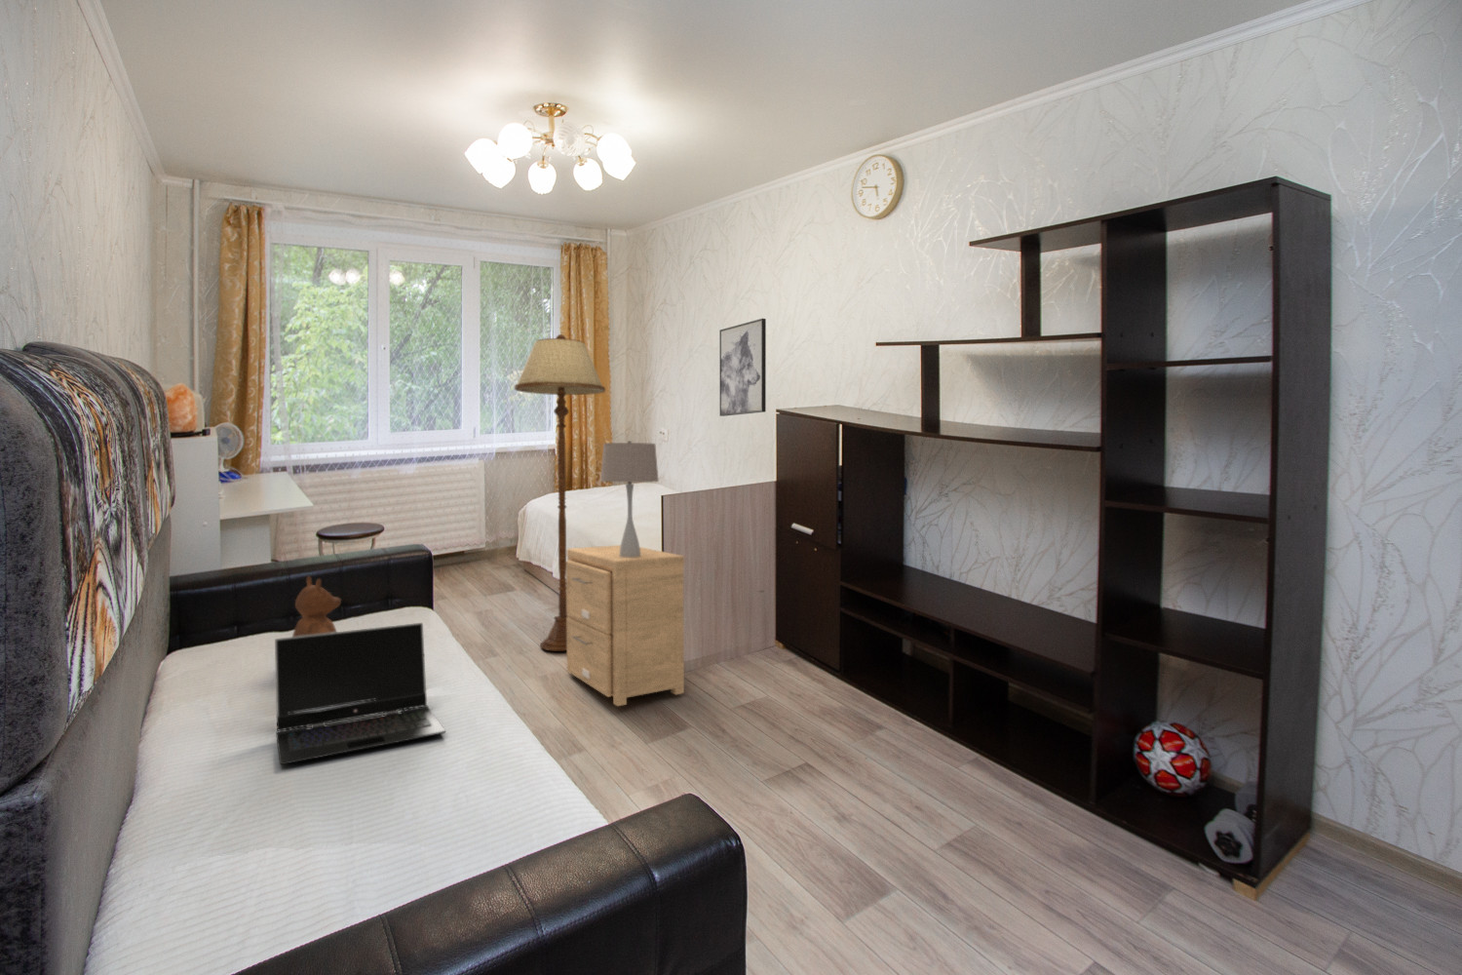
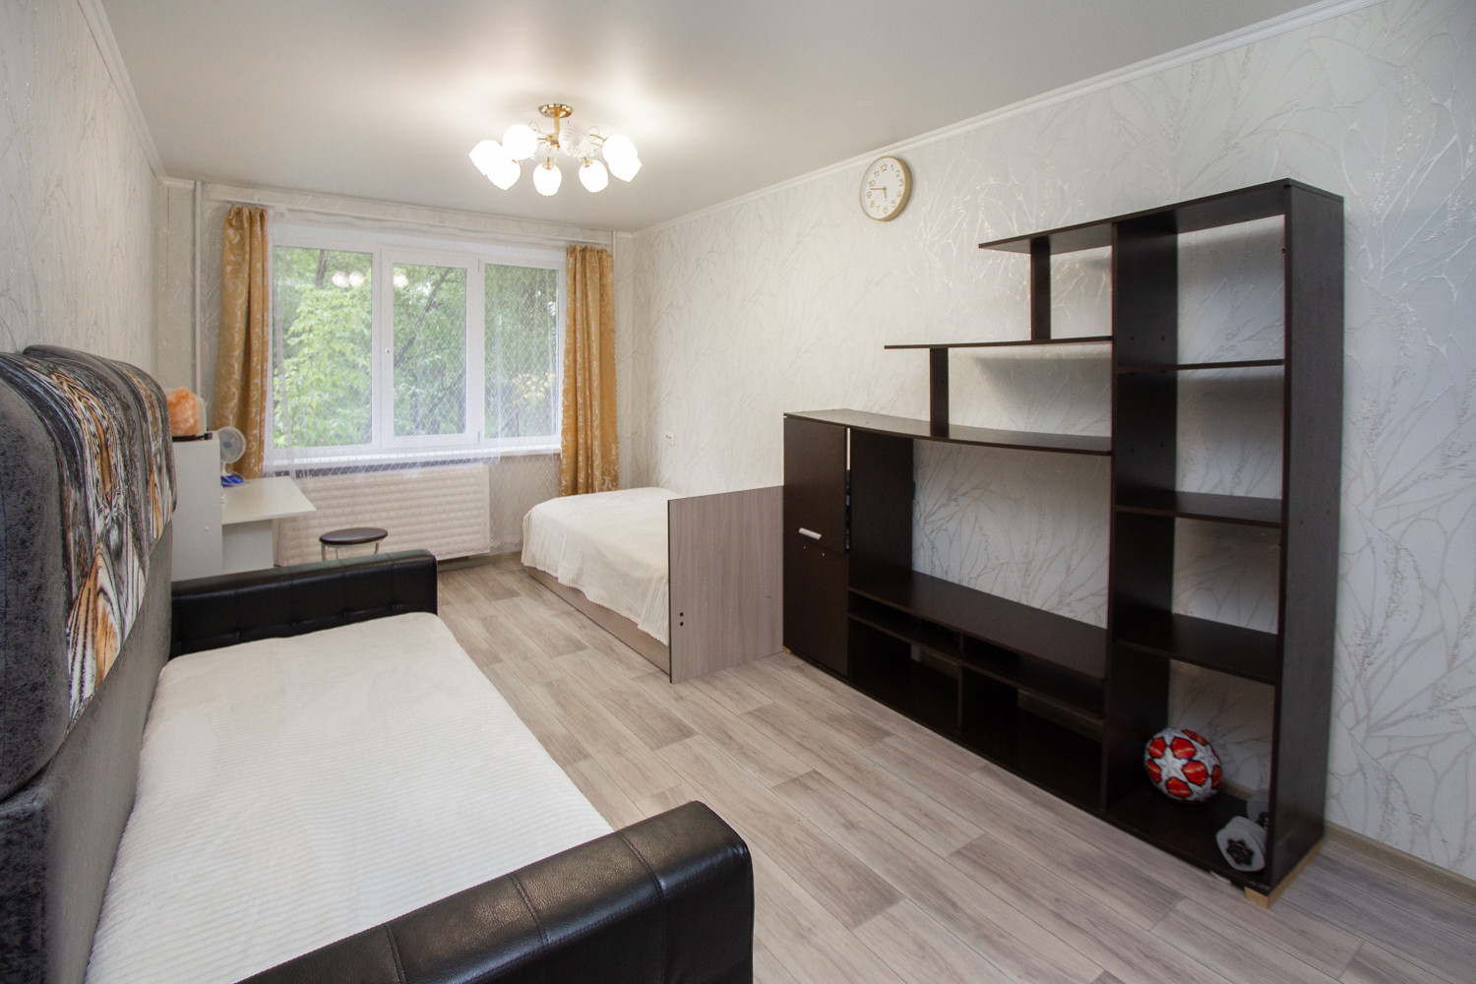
- side table (618, 618)
- laptop computer (359, 688)
- wall art (742, 369)
- teddy bear (327, 621)
- floor lamp (560, 491)
- table lamp (630, 497)
